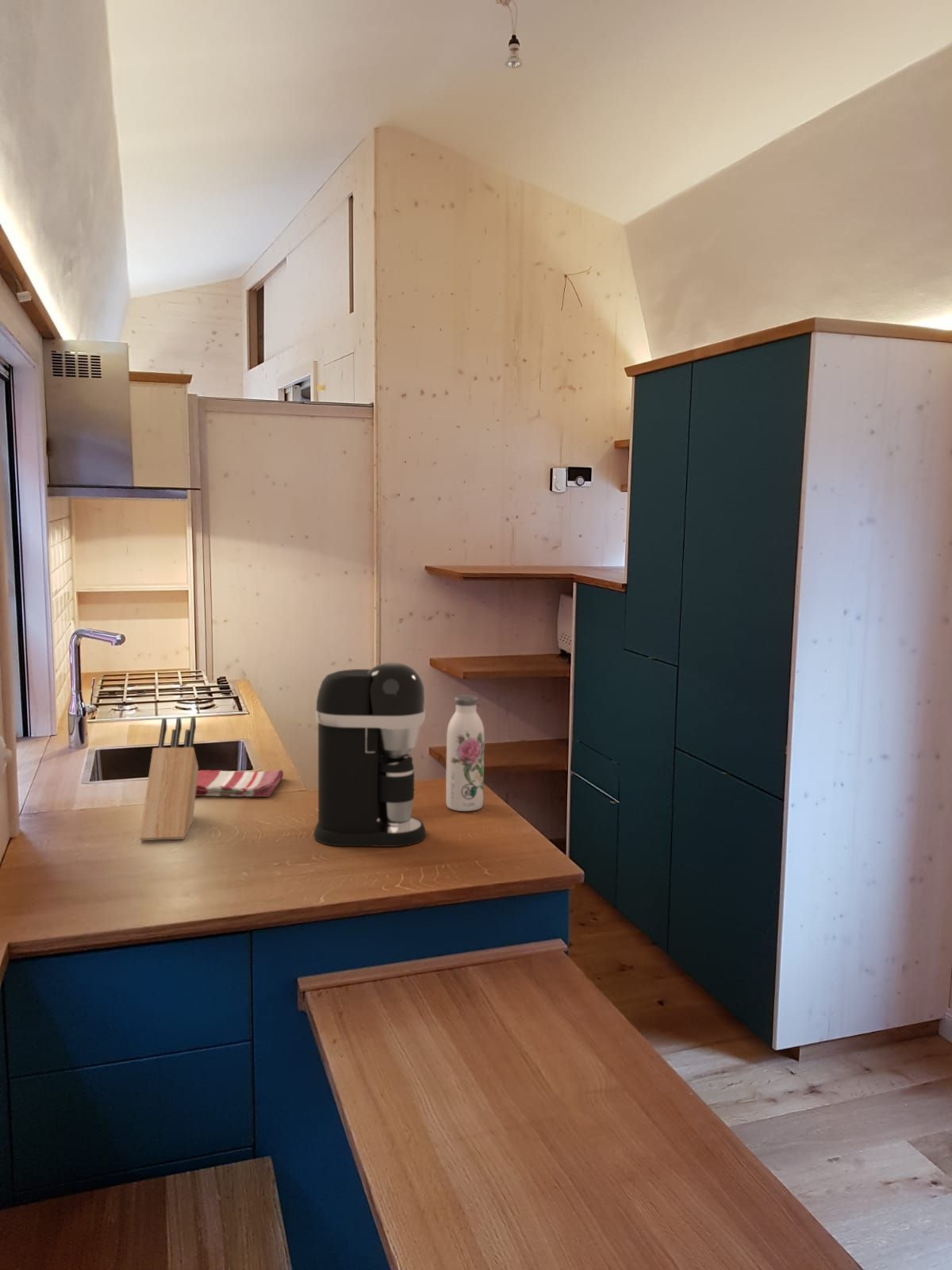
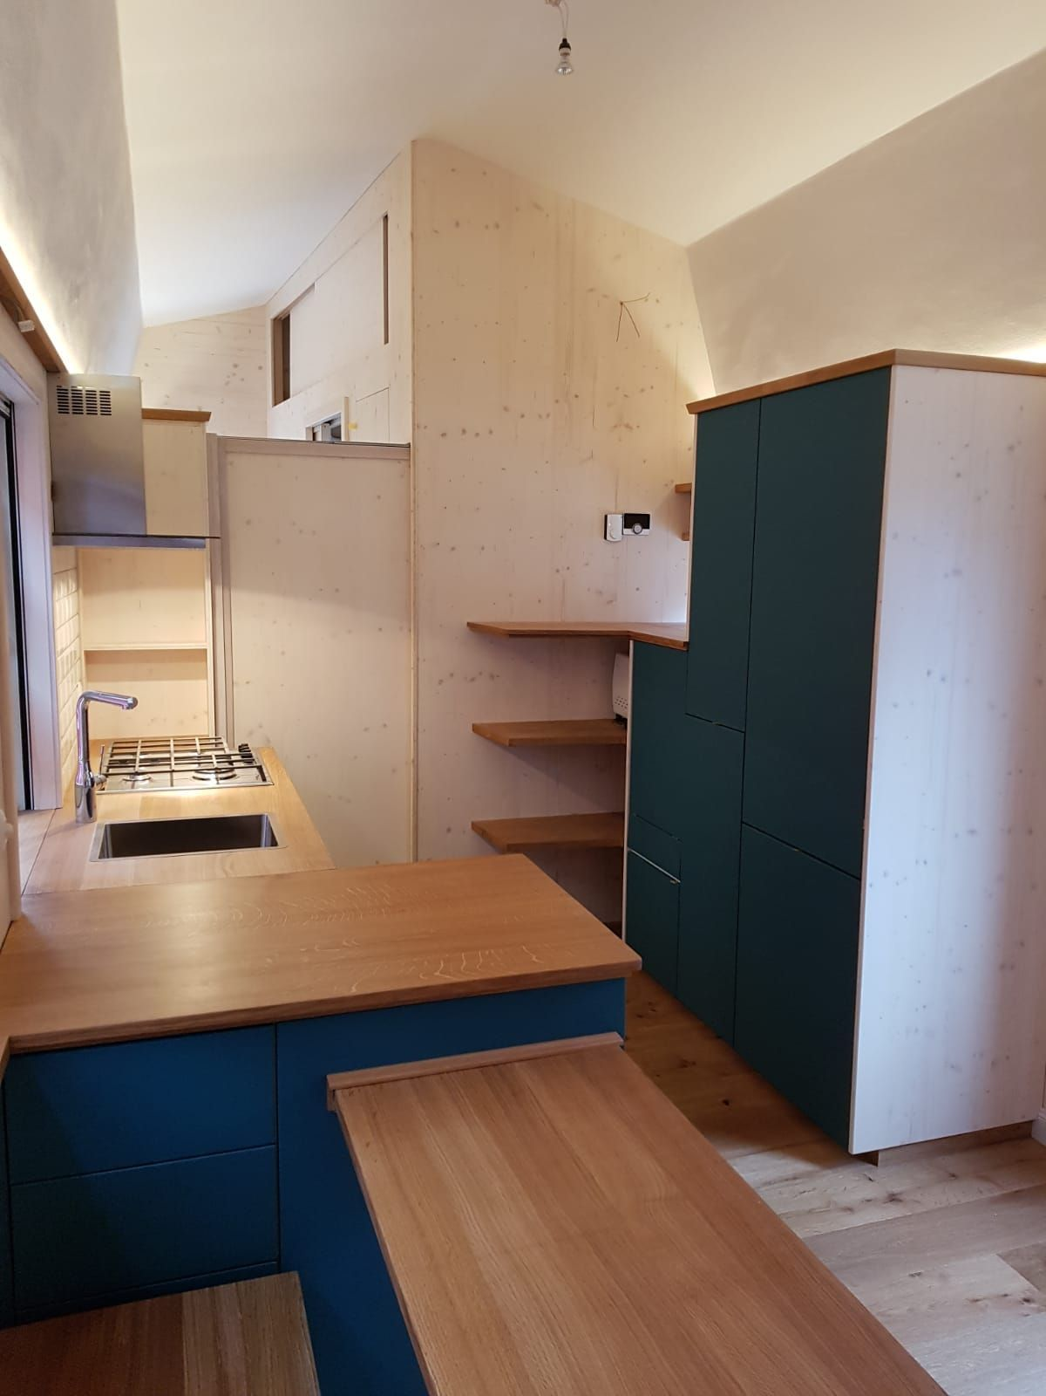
- water bottle (465, 751)
- dish towel (228, 781)
- coffee maker (370, 750)
- knife block (171, 774)
